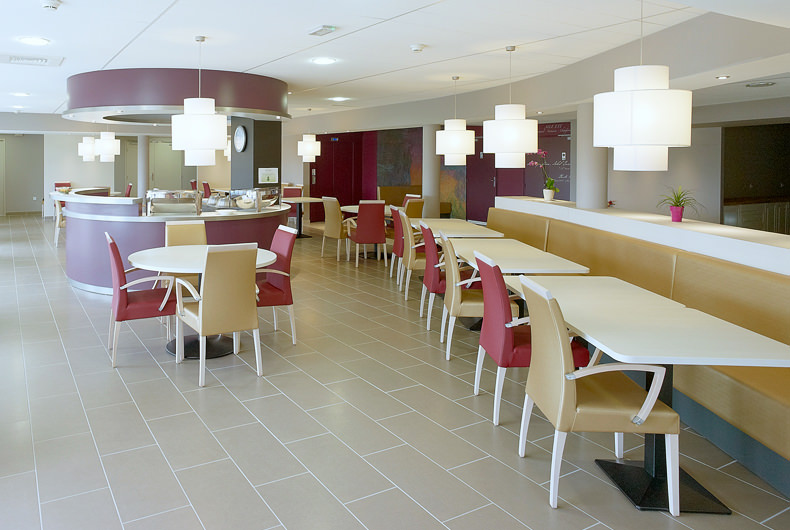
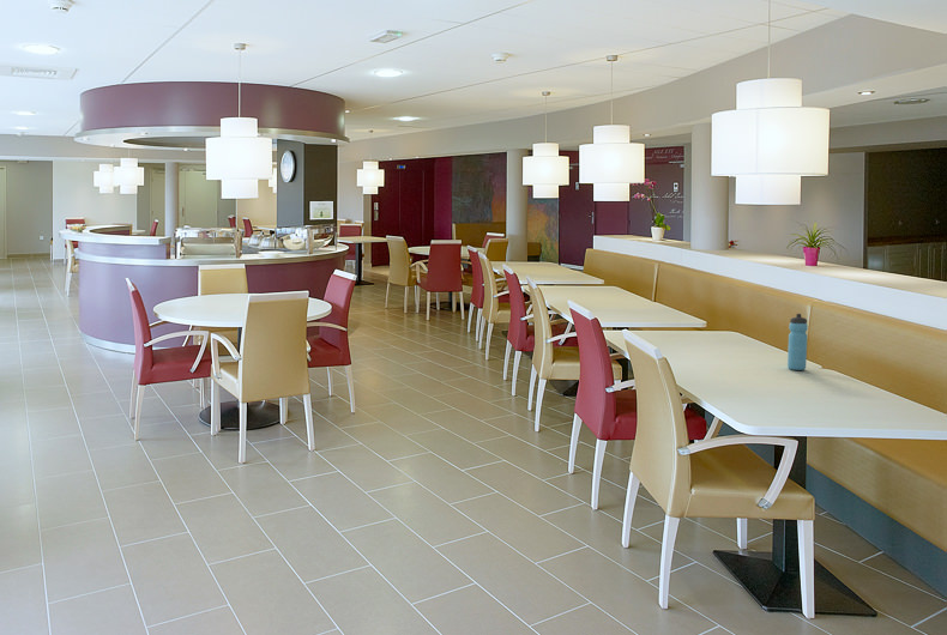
+ water bottle (797, 341)
